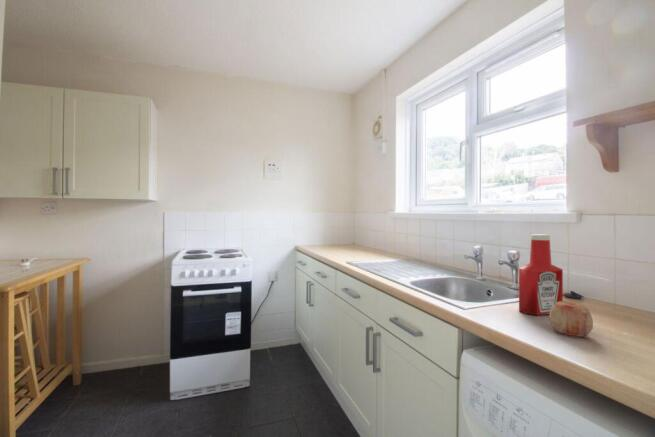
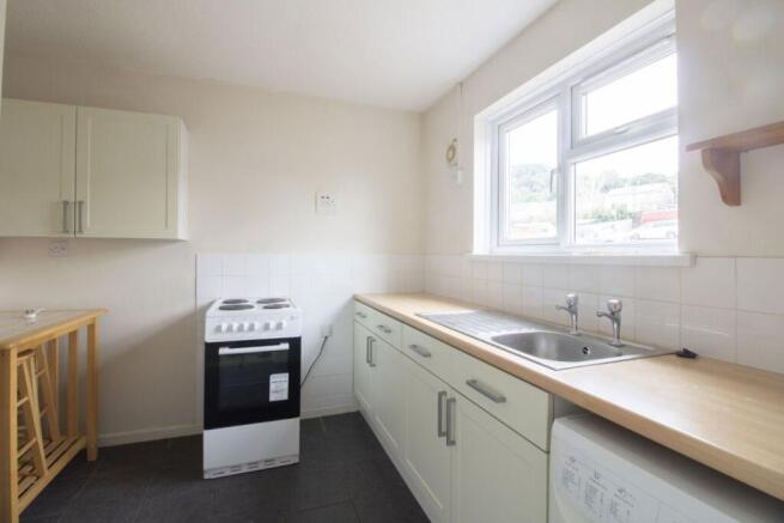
- apple (570, 318)
- soap bottle (540, 272)
